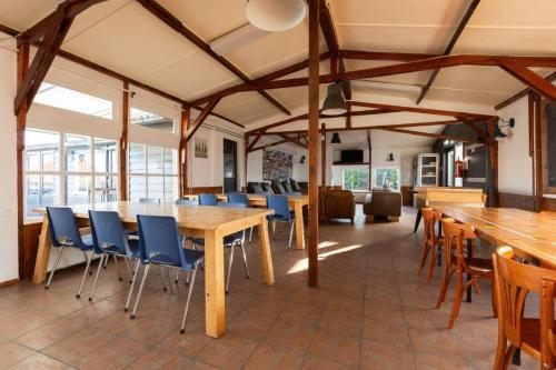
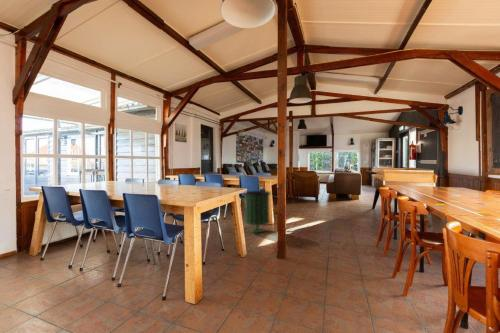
+ trash can (257, 211)
